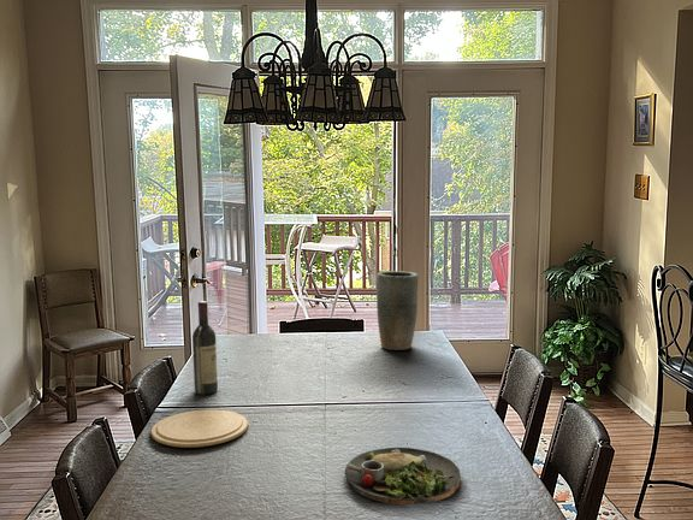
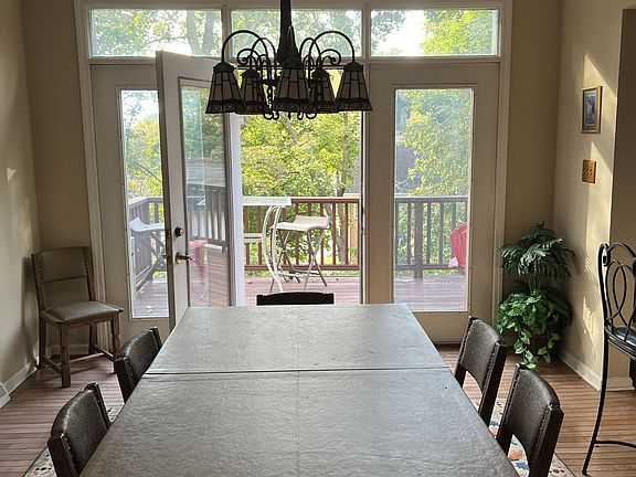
- vase (397, 309)
- wine bottle (205, 347)
- plate (200, 426)
- dinner plate (402, 465)
